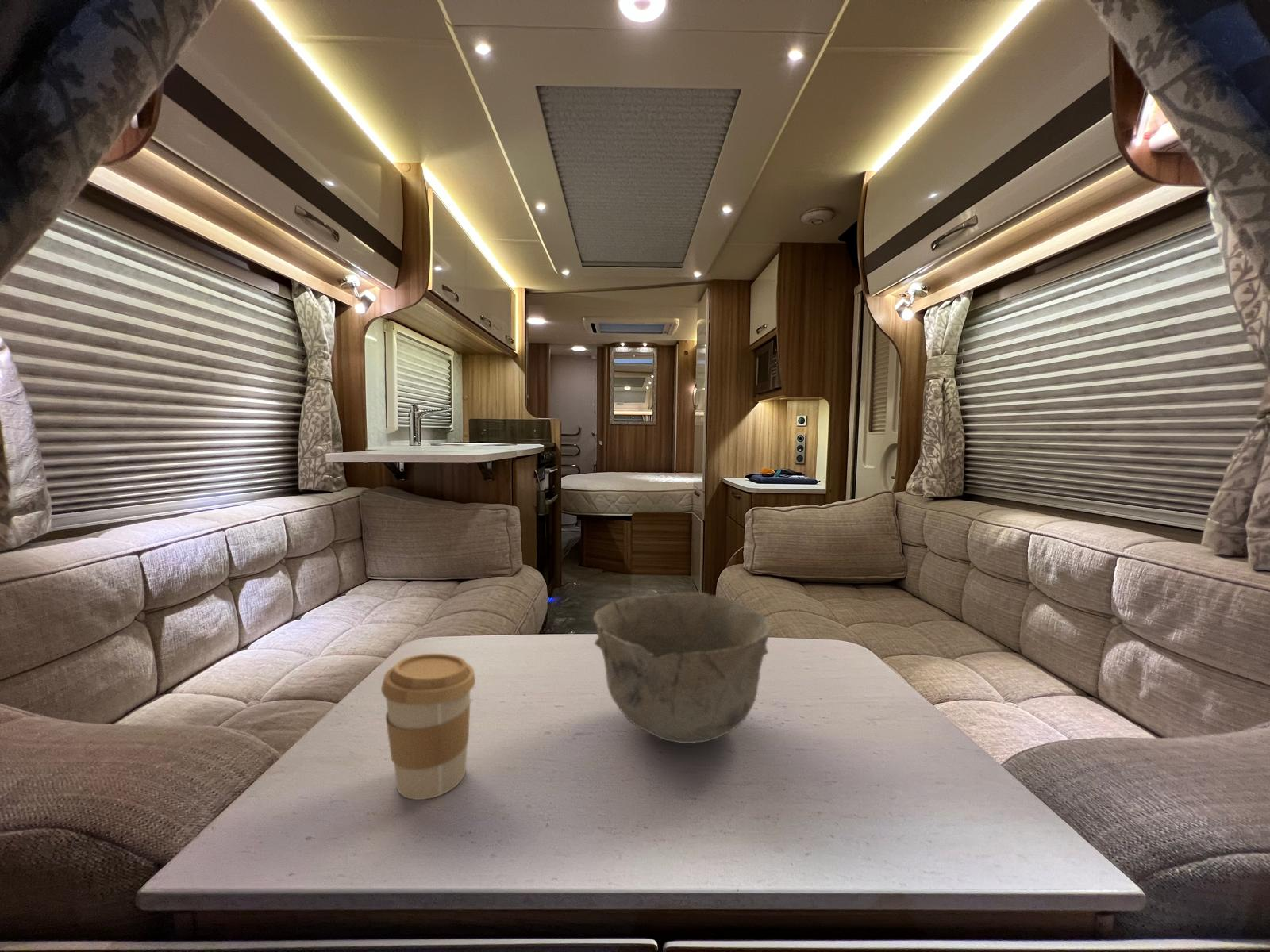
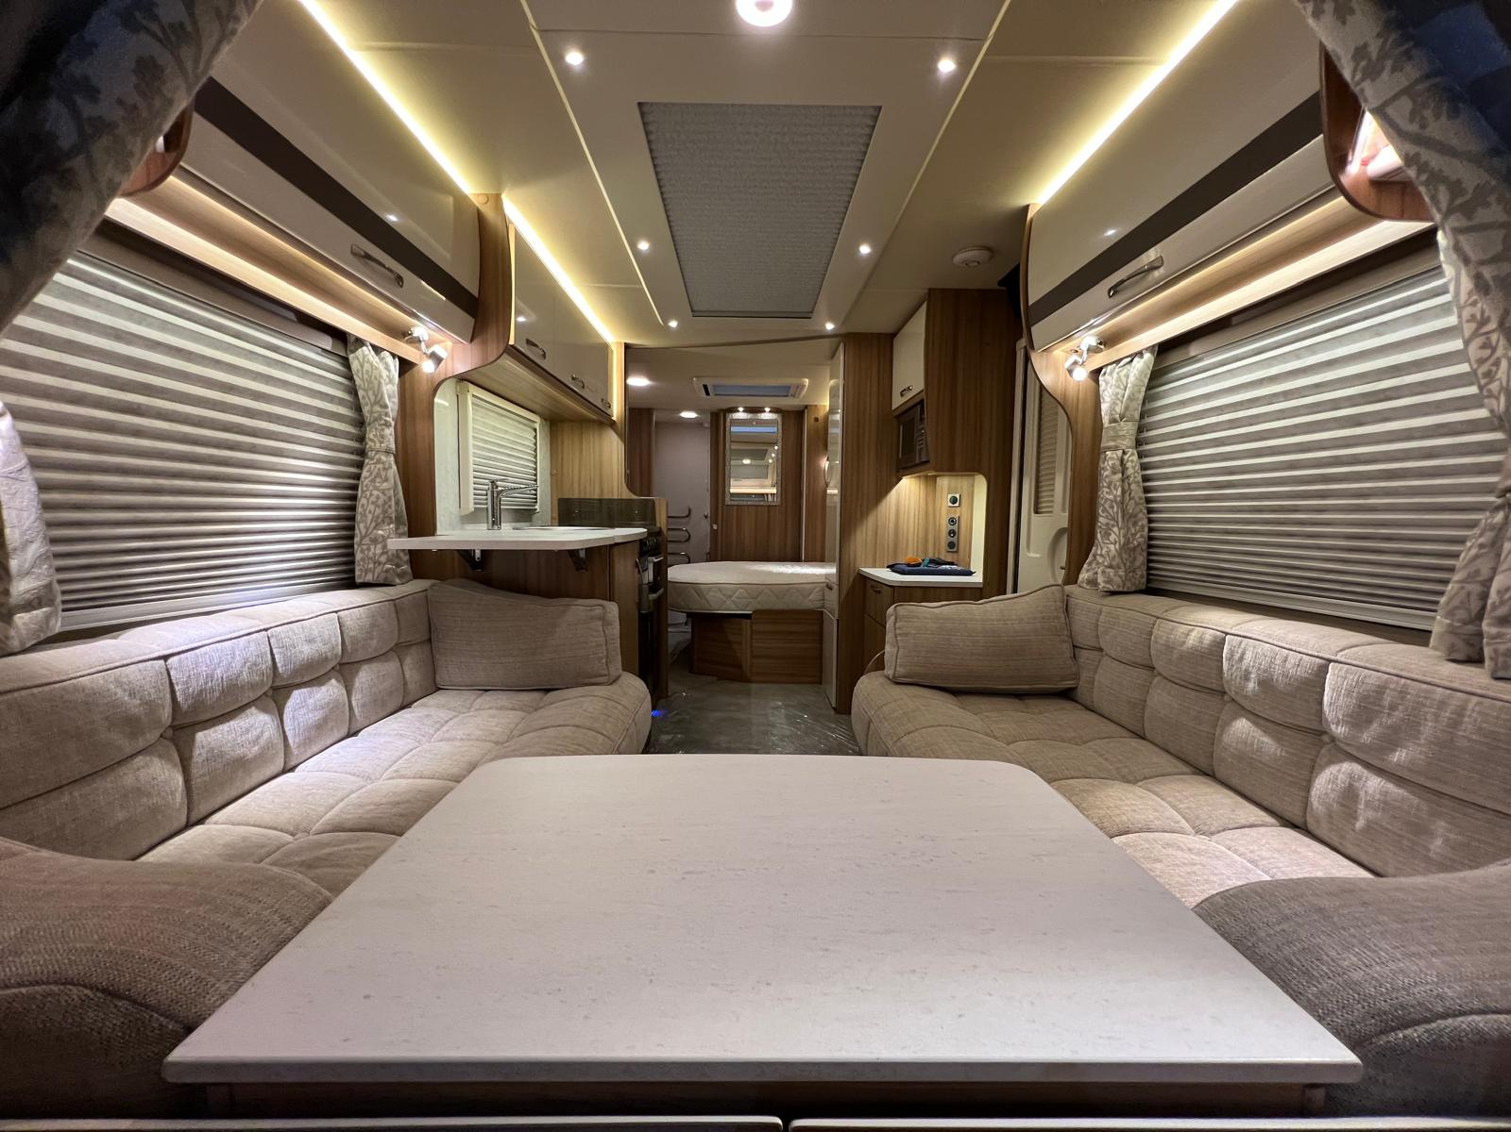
- bowl (681, 670)
- coffee cup (430, 719)
